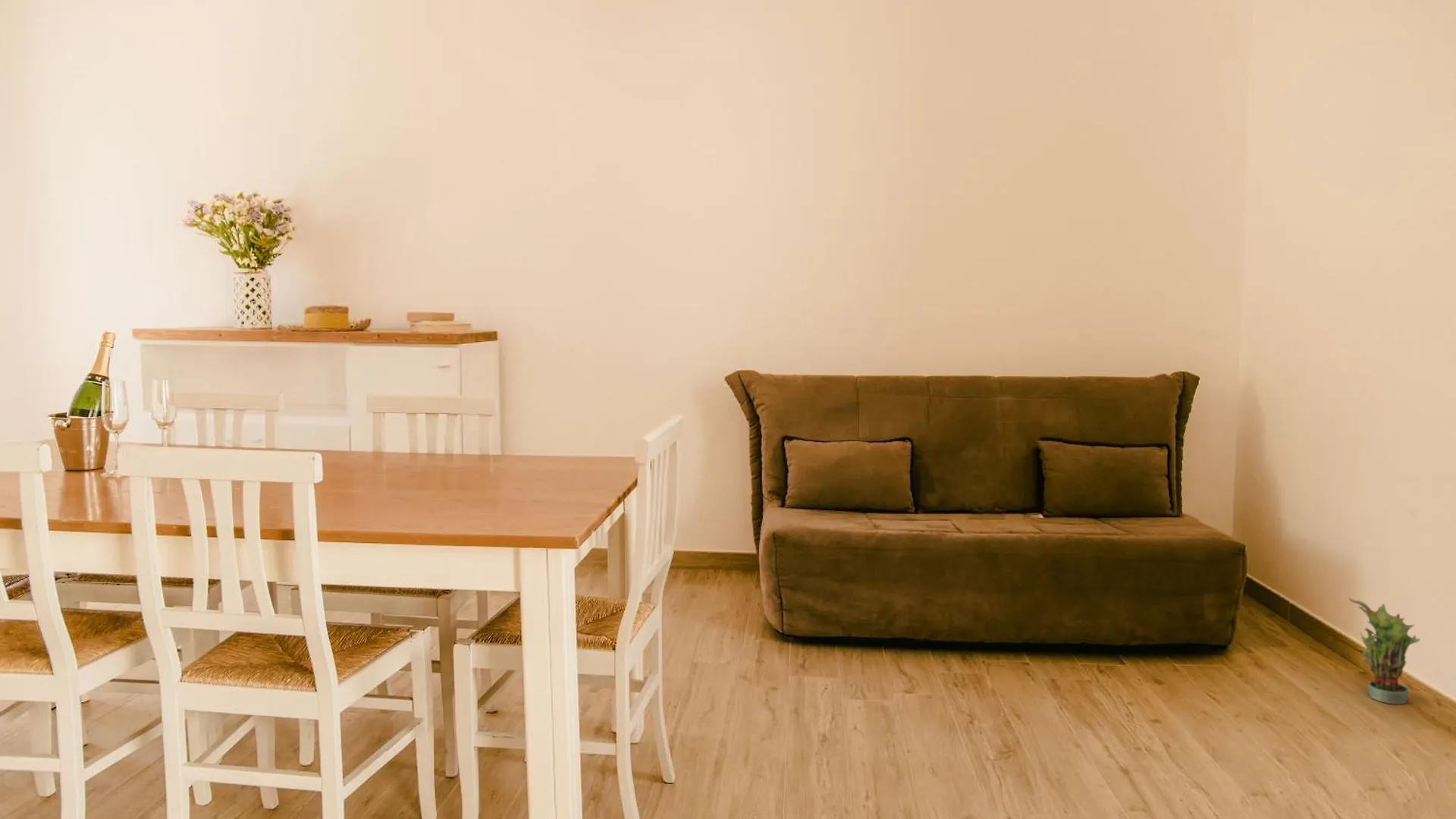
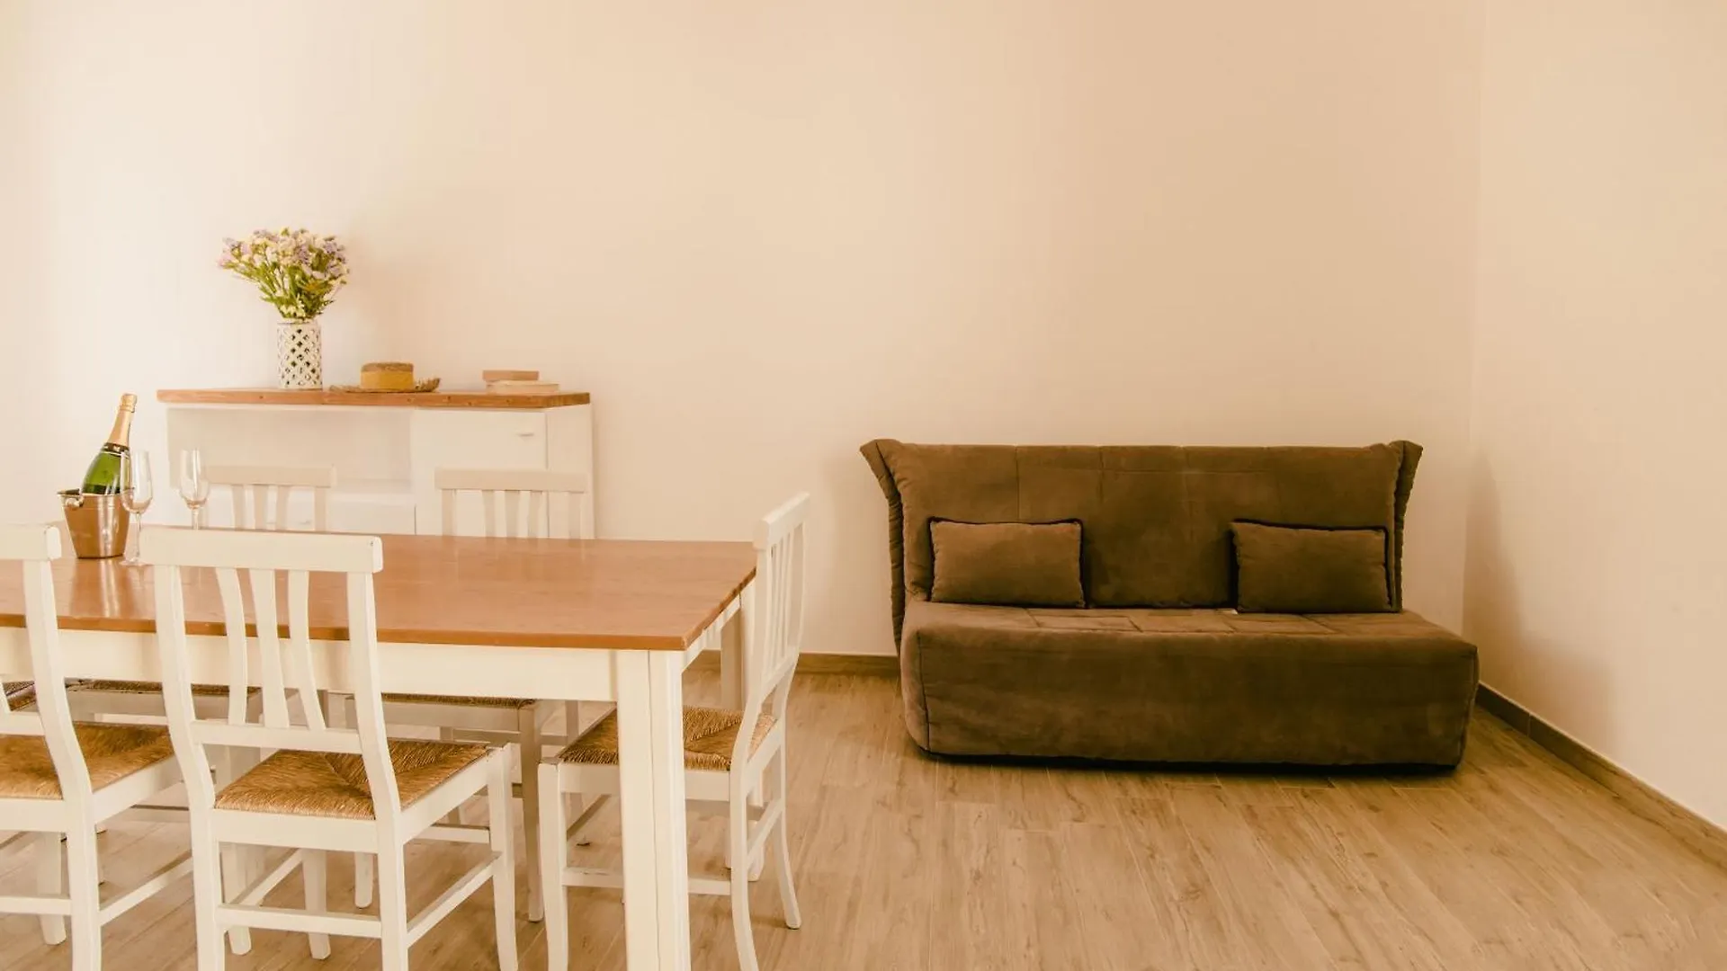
- potted plant (1380, 648)
